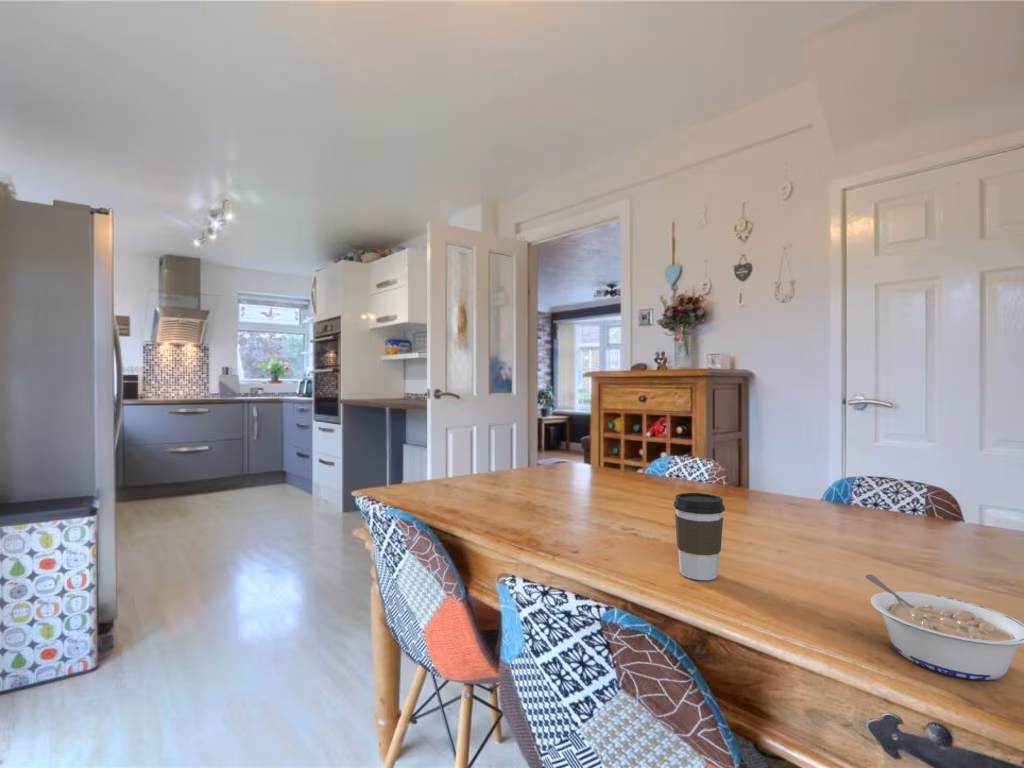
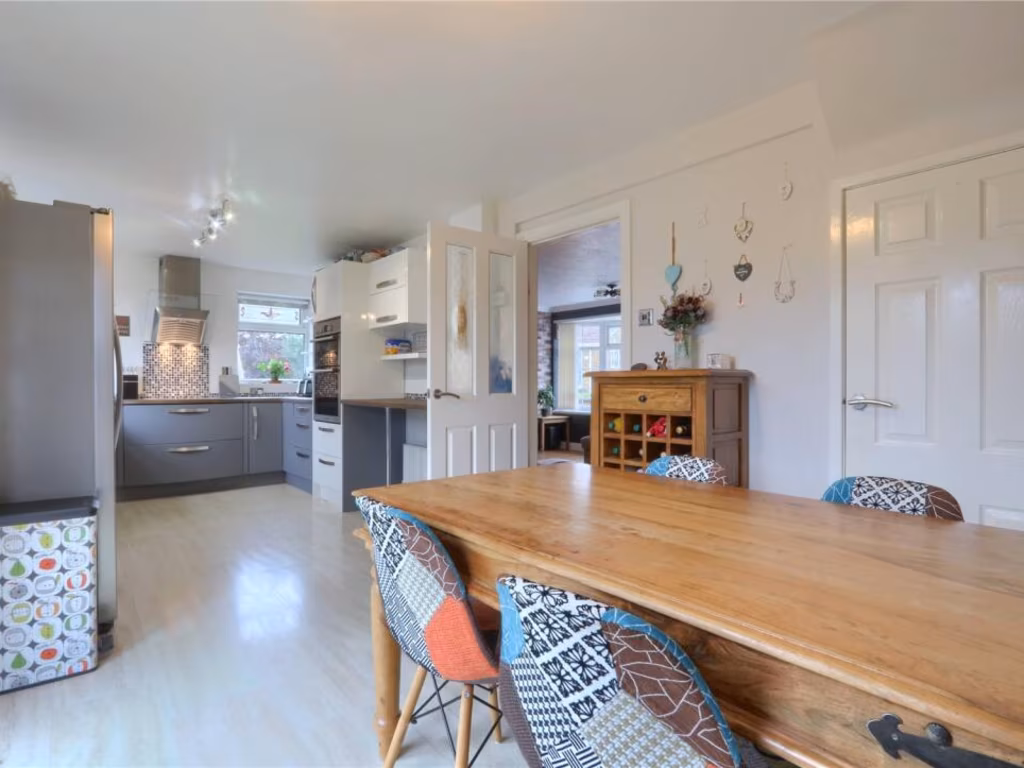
- coffee cup (698, 535)
- legume (939, 630)
